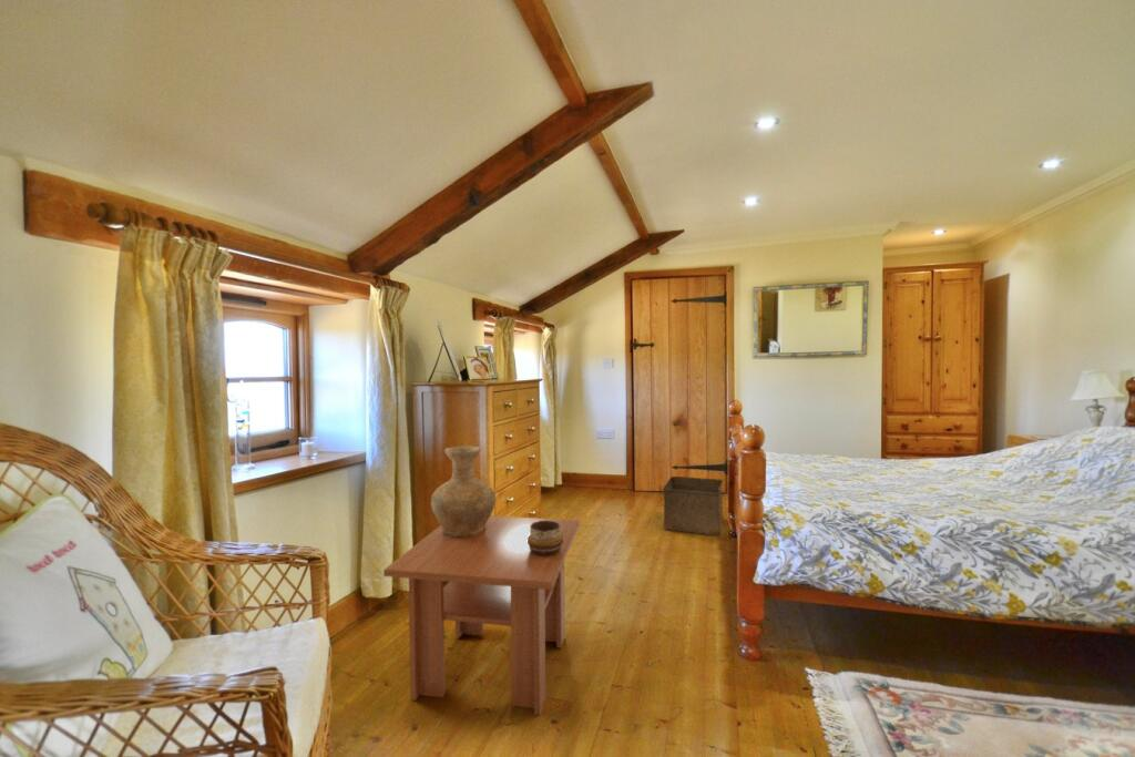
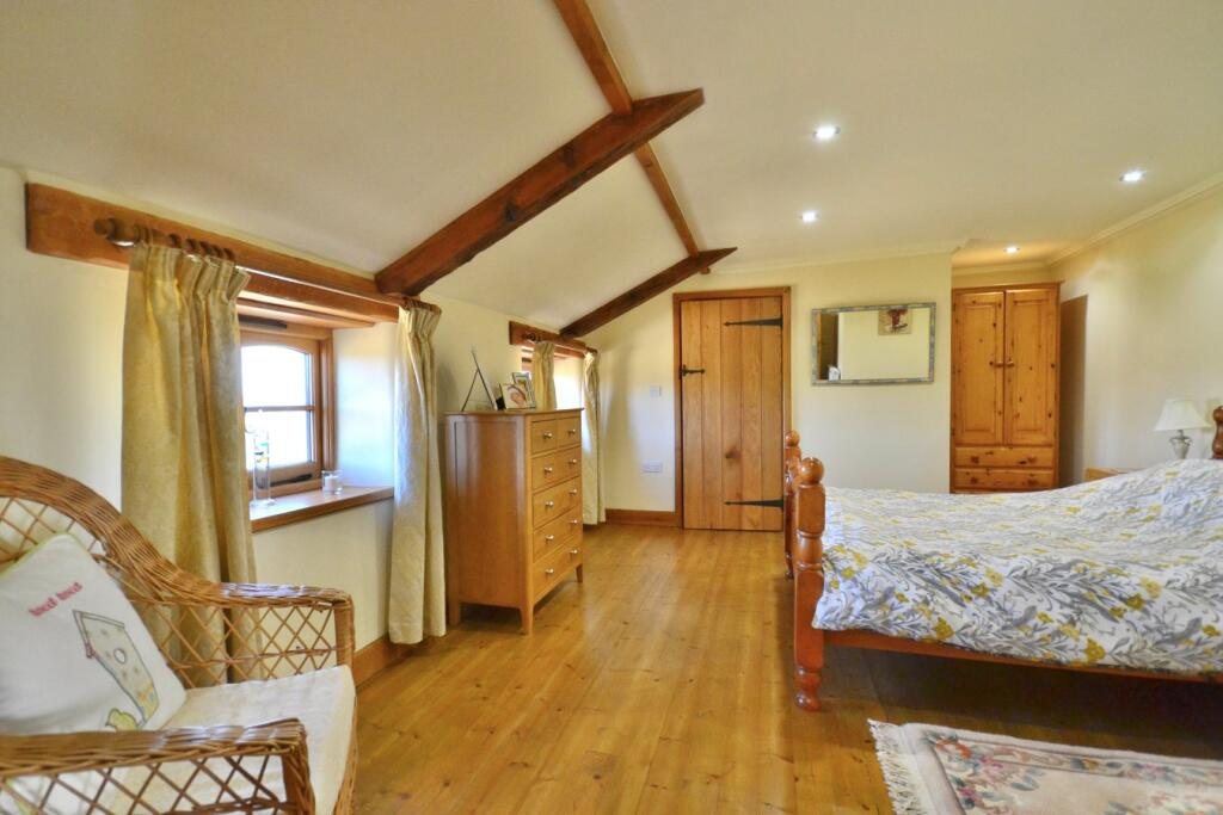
- decorative bowl (544, 536)
- coffee table (494, 603)
- storage bin (694, 503)
- vase (463, 489)
